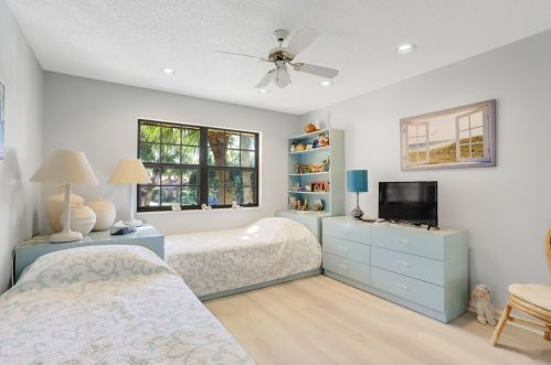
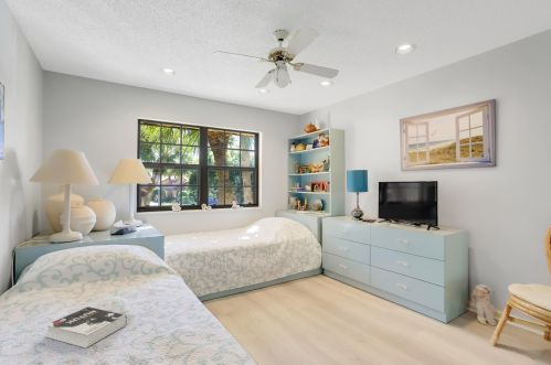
+ book (87, 324)
